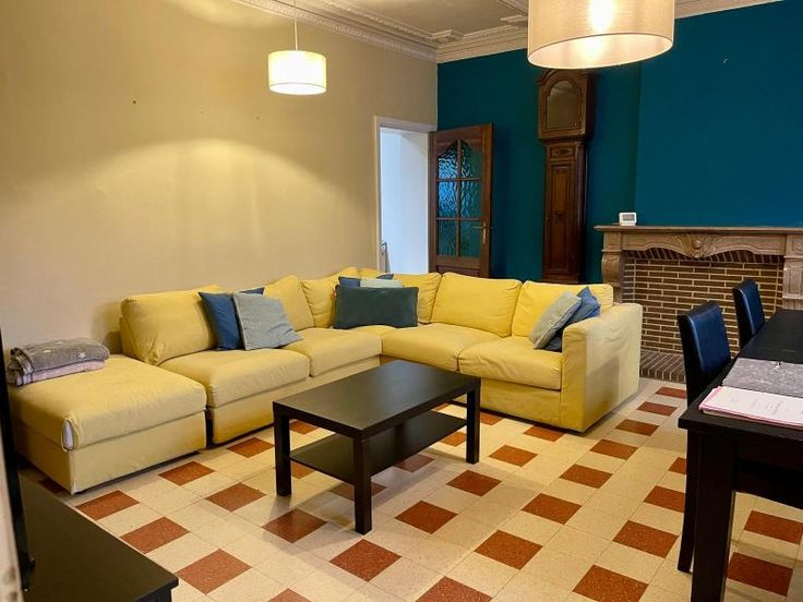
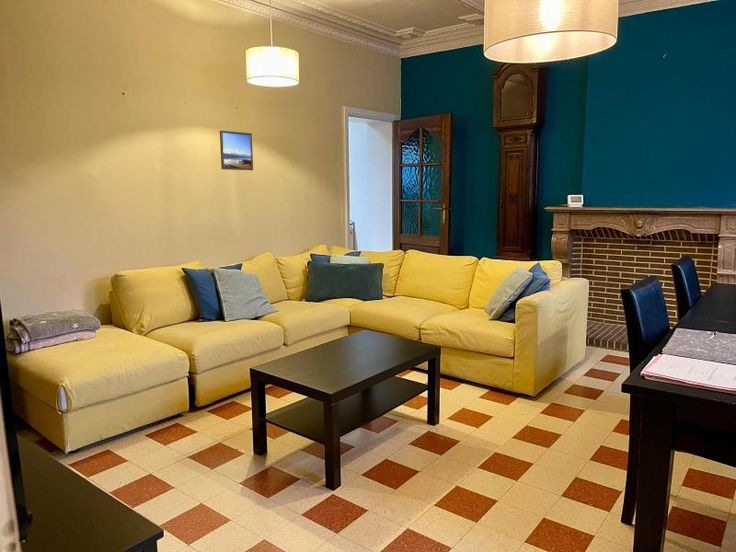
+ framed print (236, 151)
